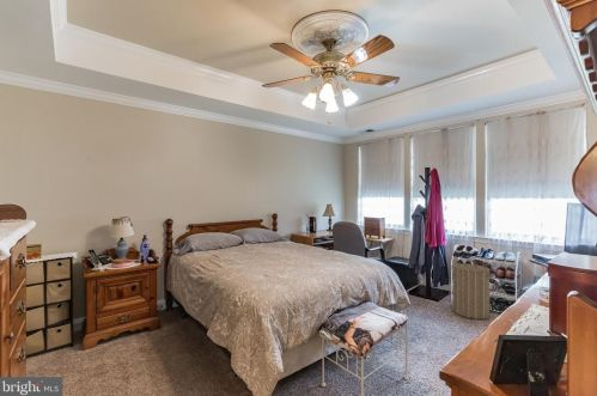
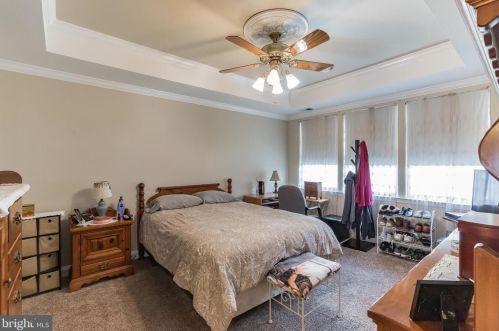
- laundry hamper (470, 286)
